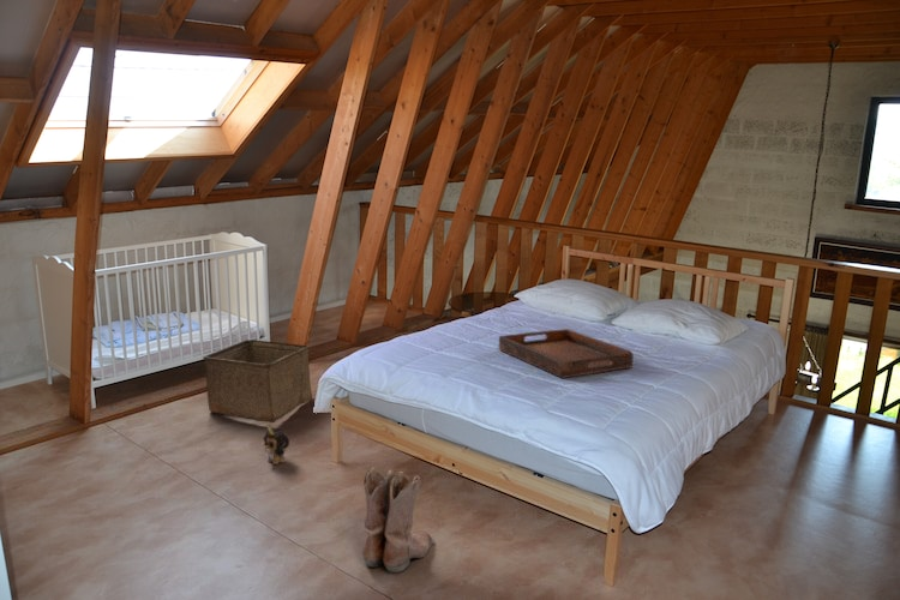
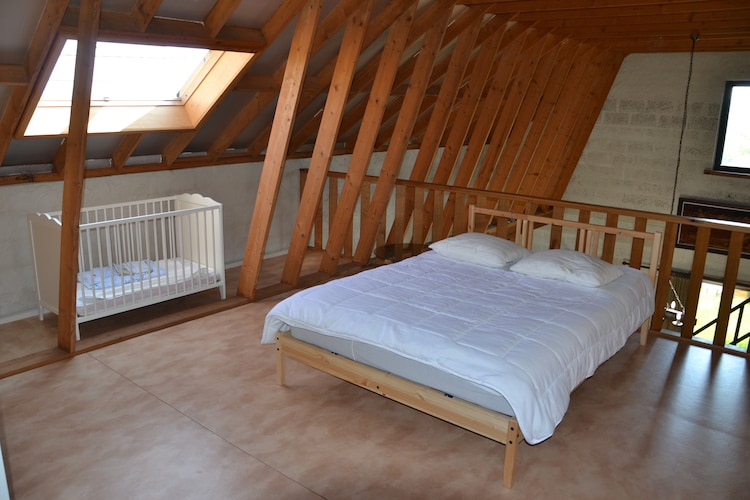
- serving tray (564, 350)
- boots (398, 509)
- storage bin (259, 378)
- plush toy (276, 442)
